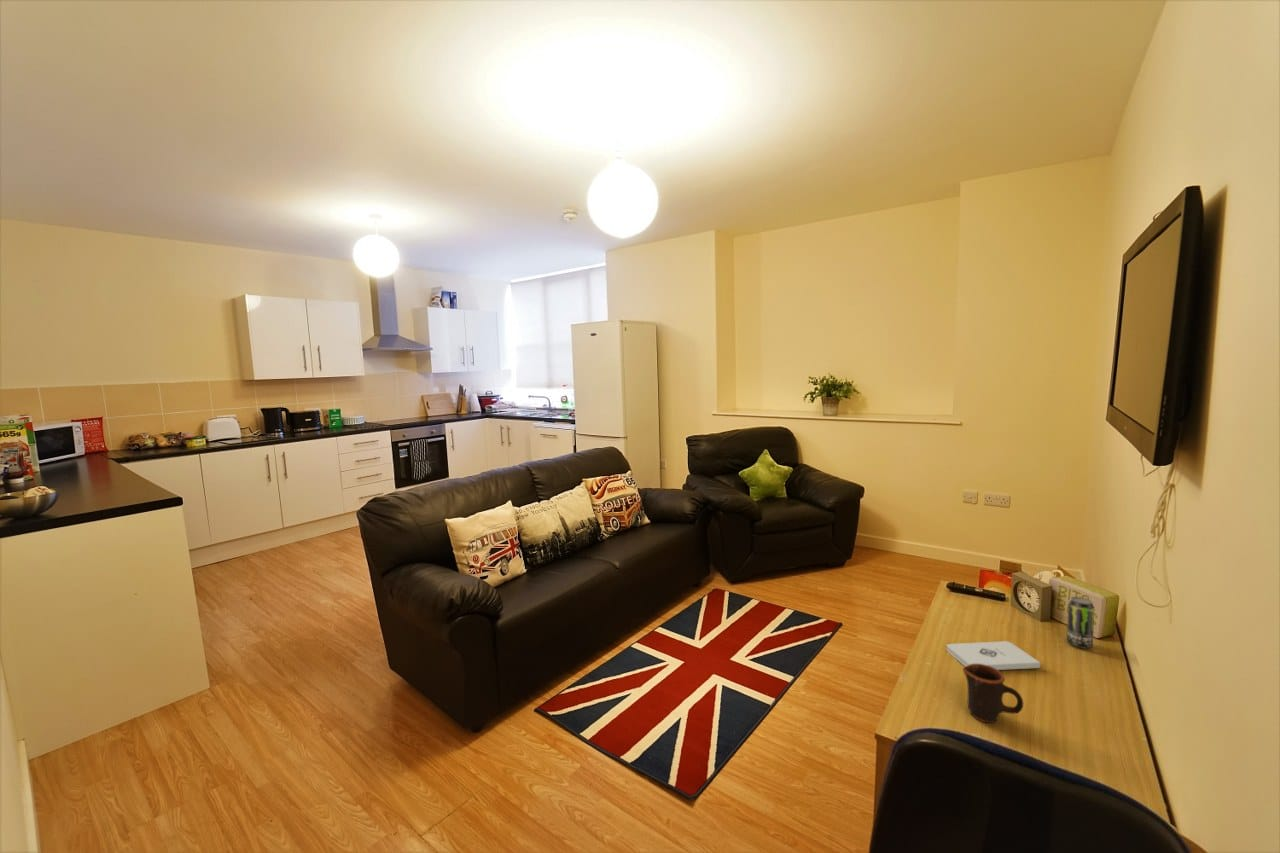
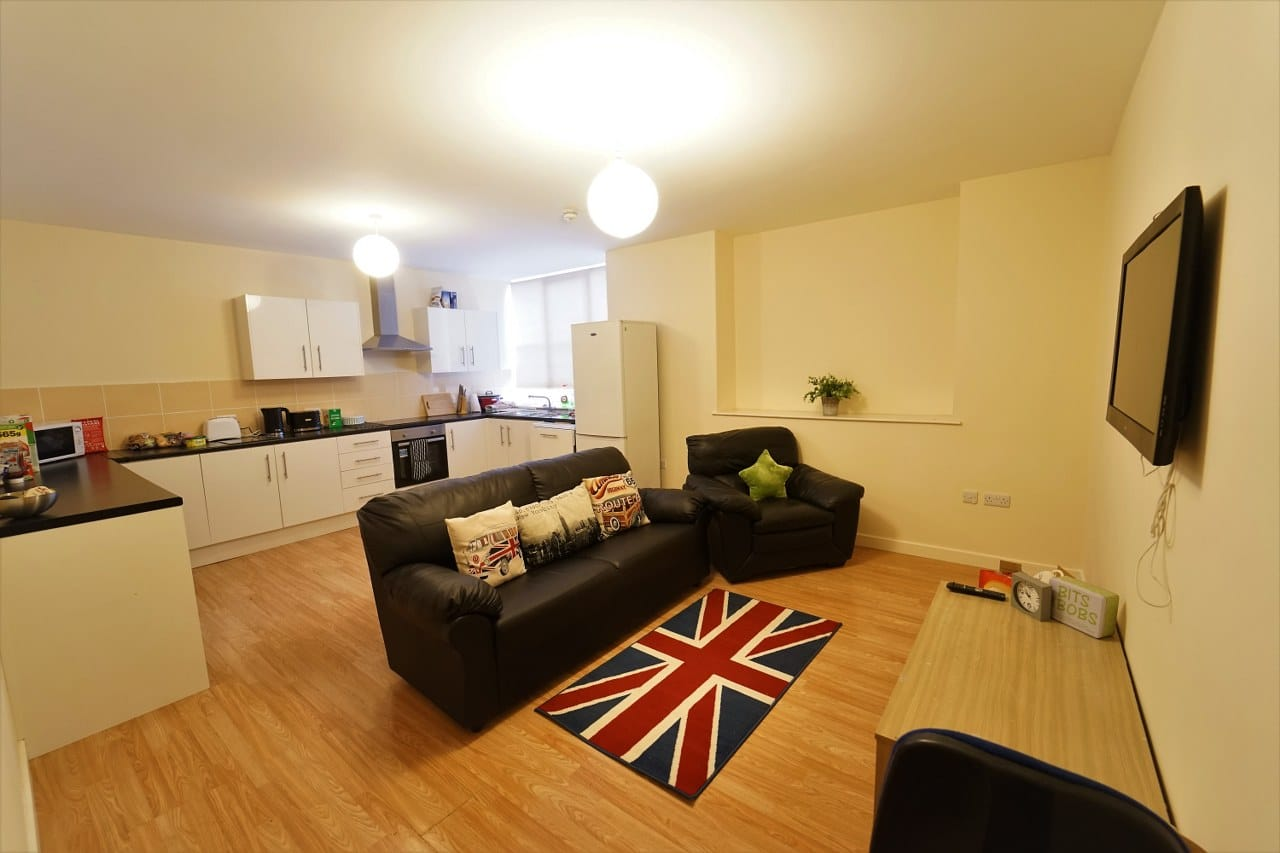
- beverage can (1080, 622)
- notepad (990, 655)
- mug (992, 695)
